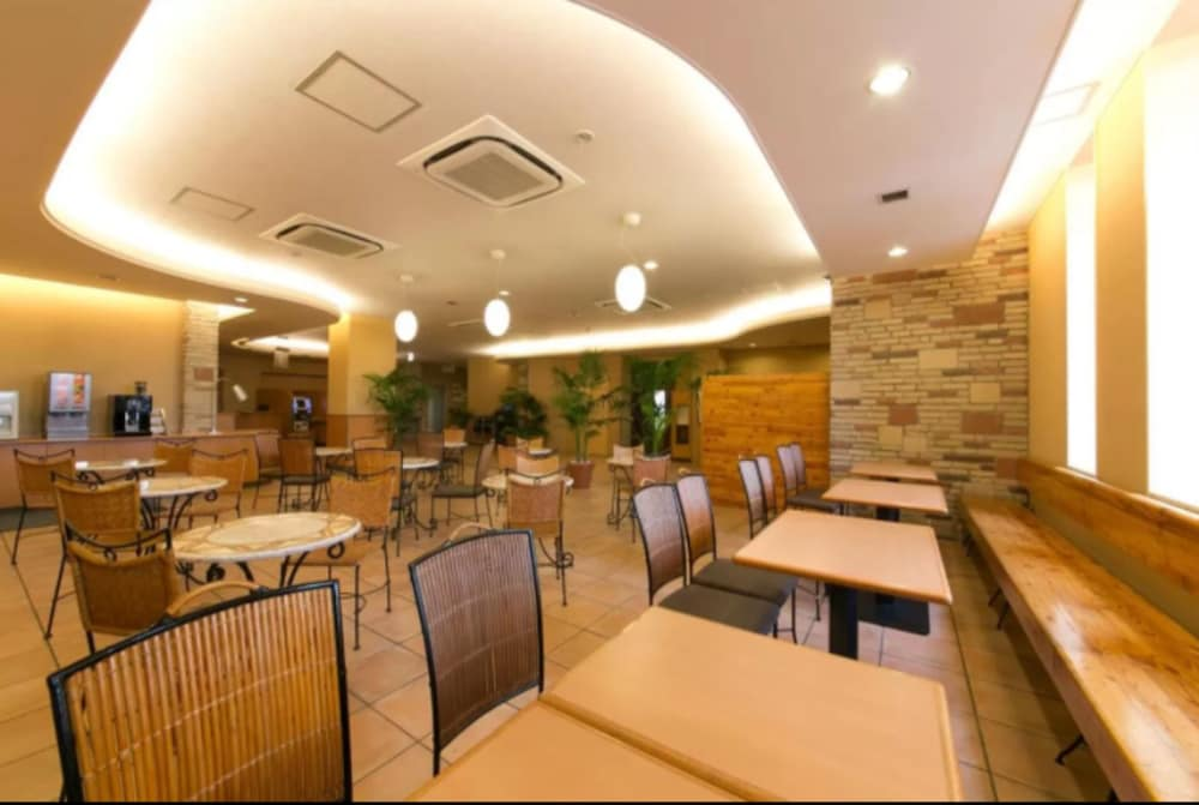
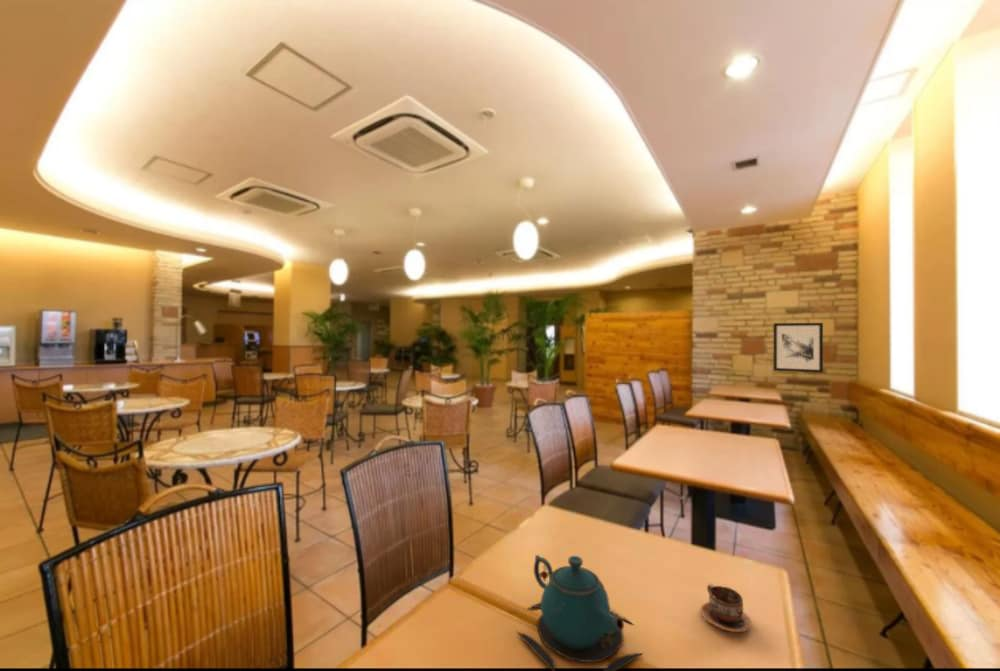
+ teapot (576, 592)
+ cup (724, 605)
+ wall art (797, 347)
